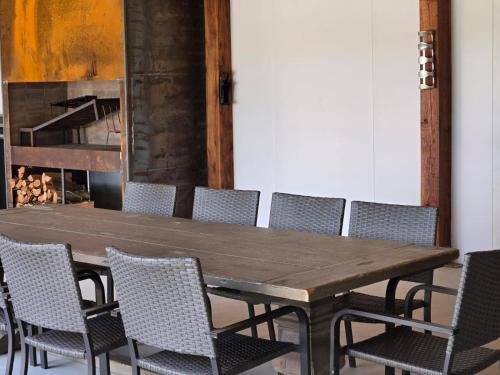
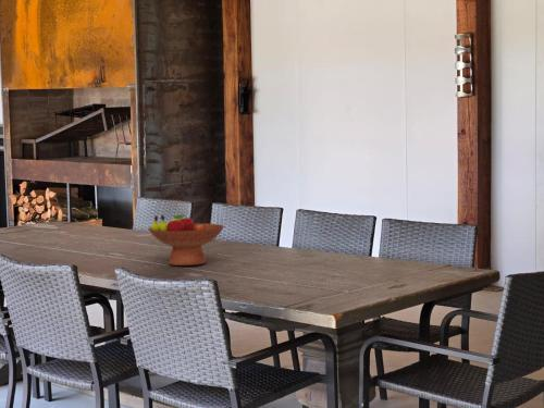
+ fruit bowl (186, 238)
